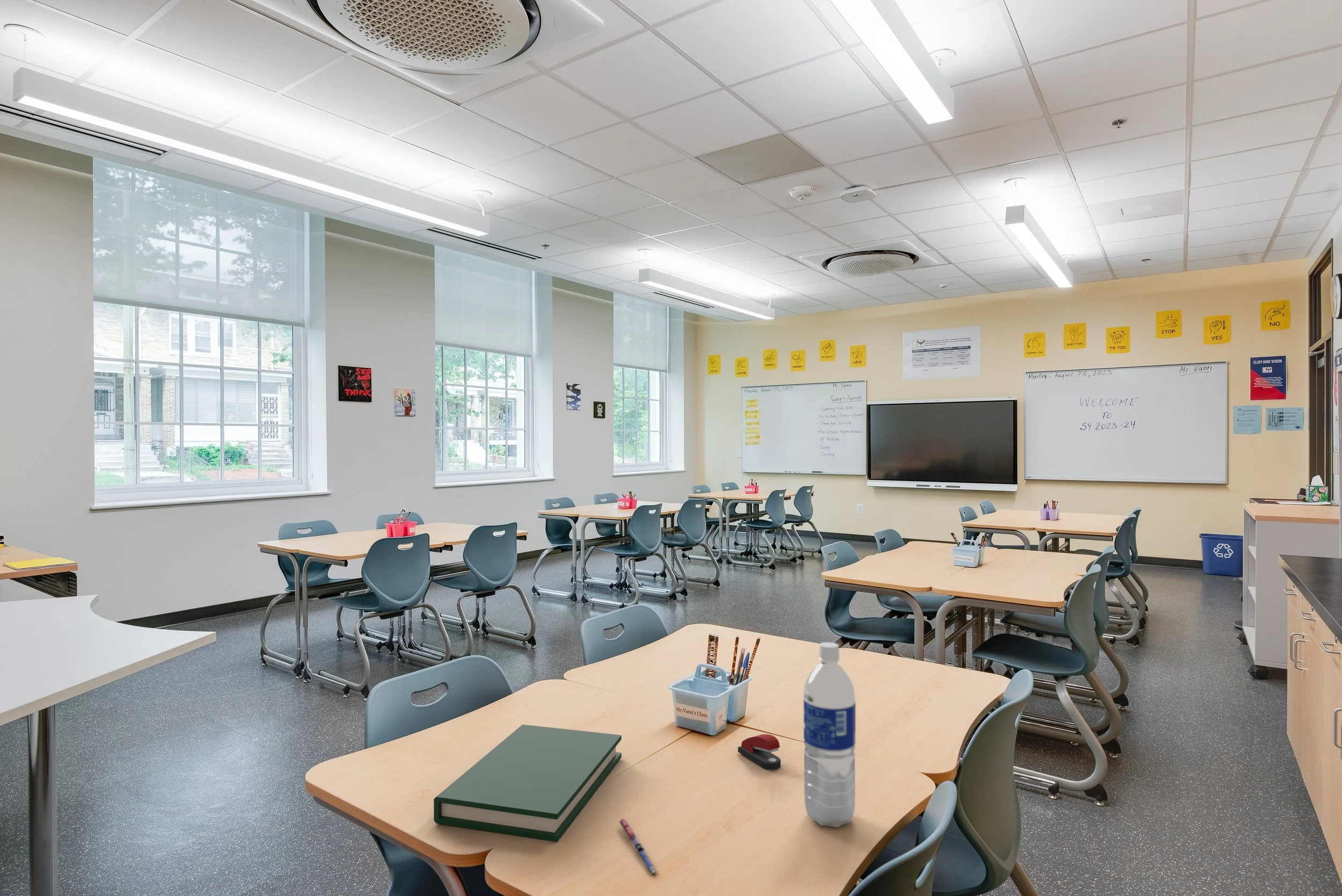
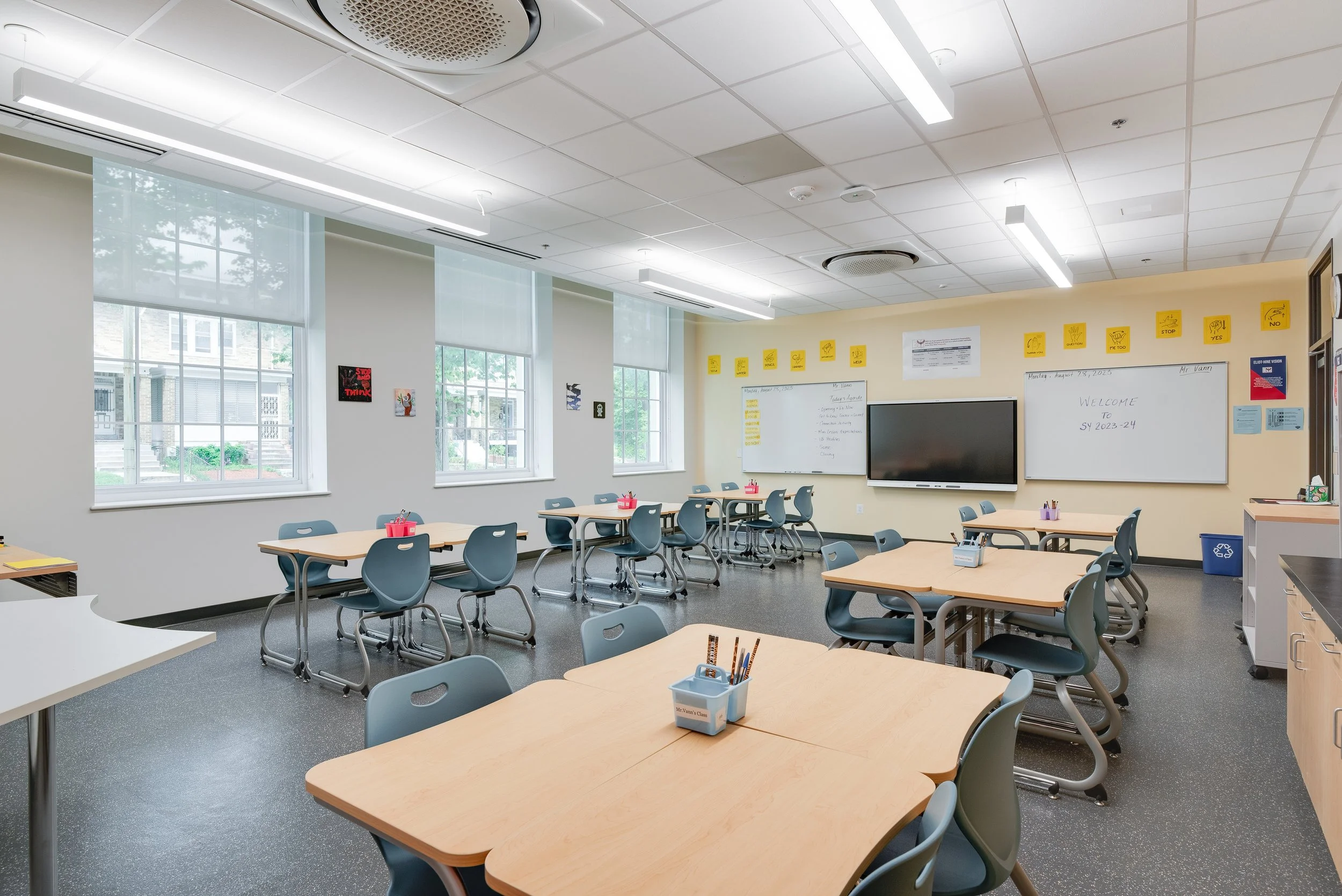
- hardback book (536, 775)
- stapler (761, 746)
- water bottle (829, 731)
- pen (637, 844)
